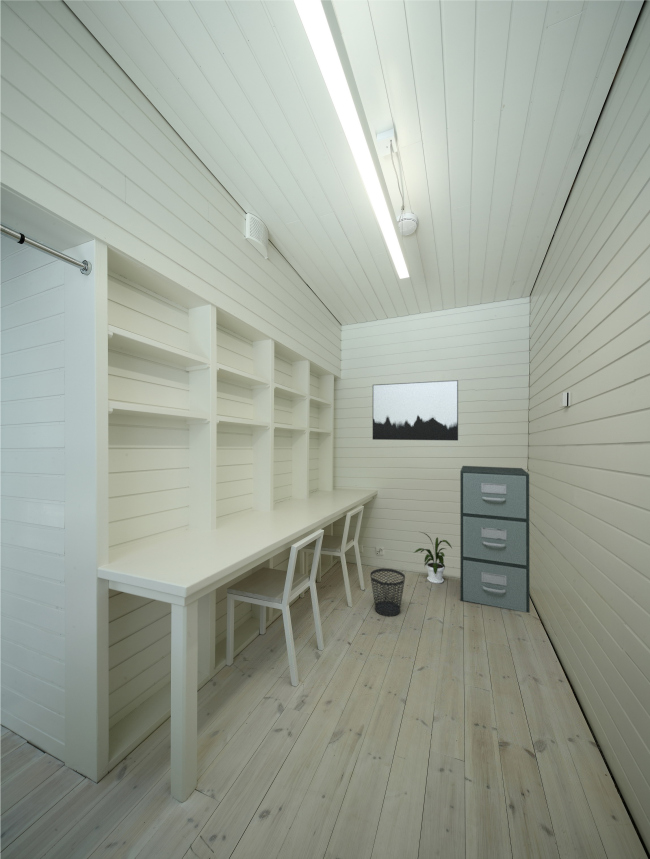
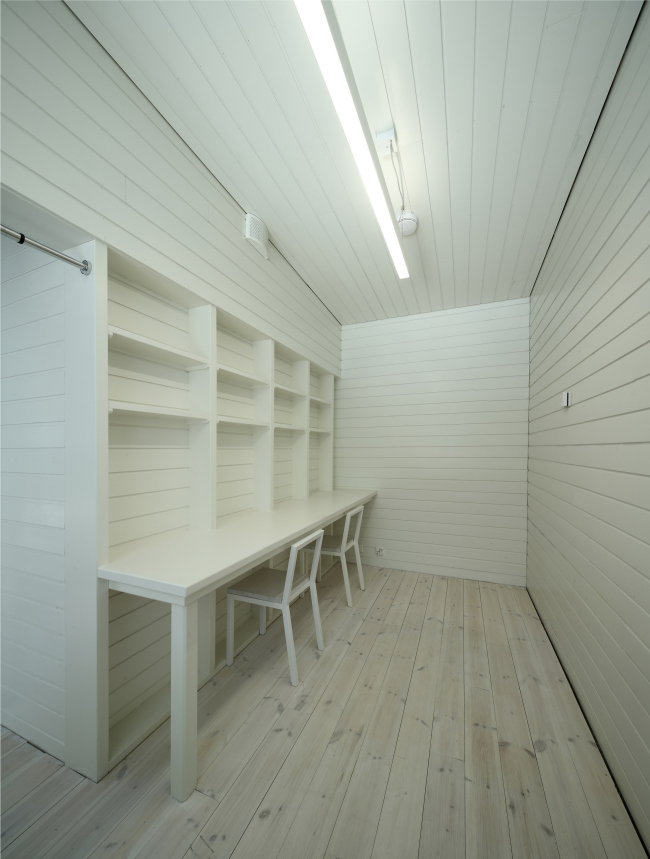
- house plant (433, 557)
- wastebasket (387, 592)
- wall art (413, 411)
- filing cabinet (492, 532)
